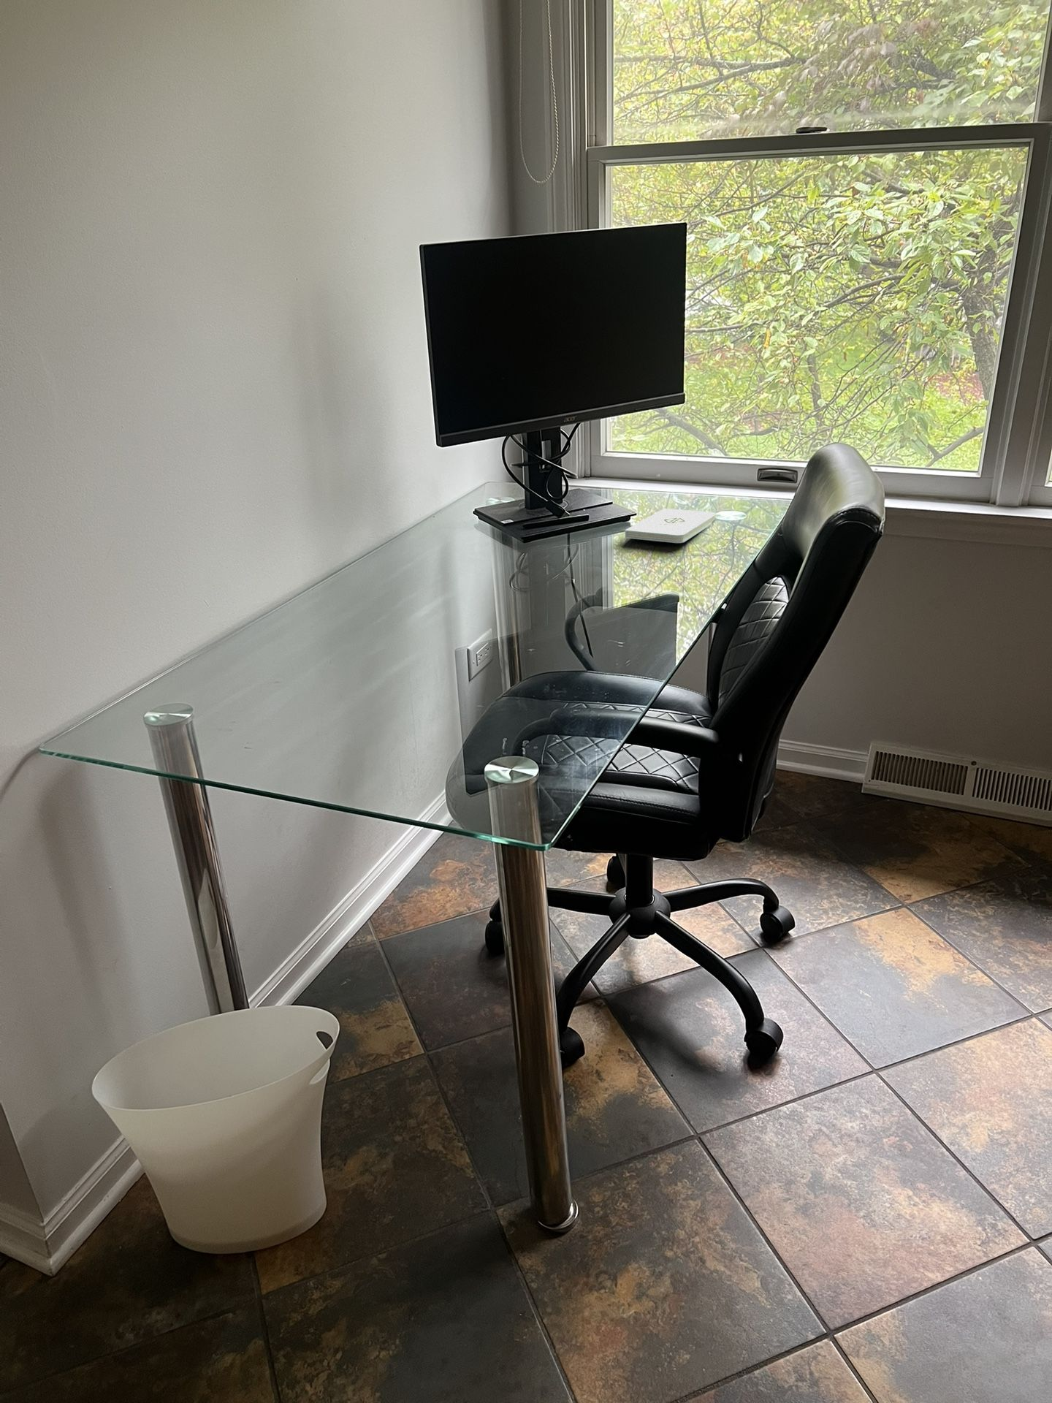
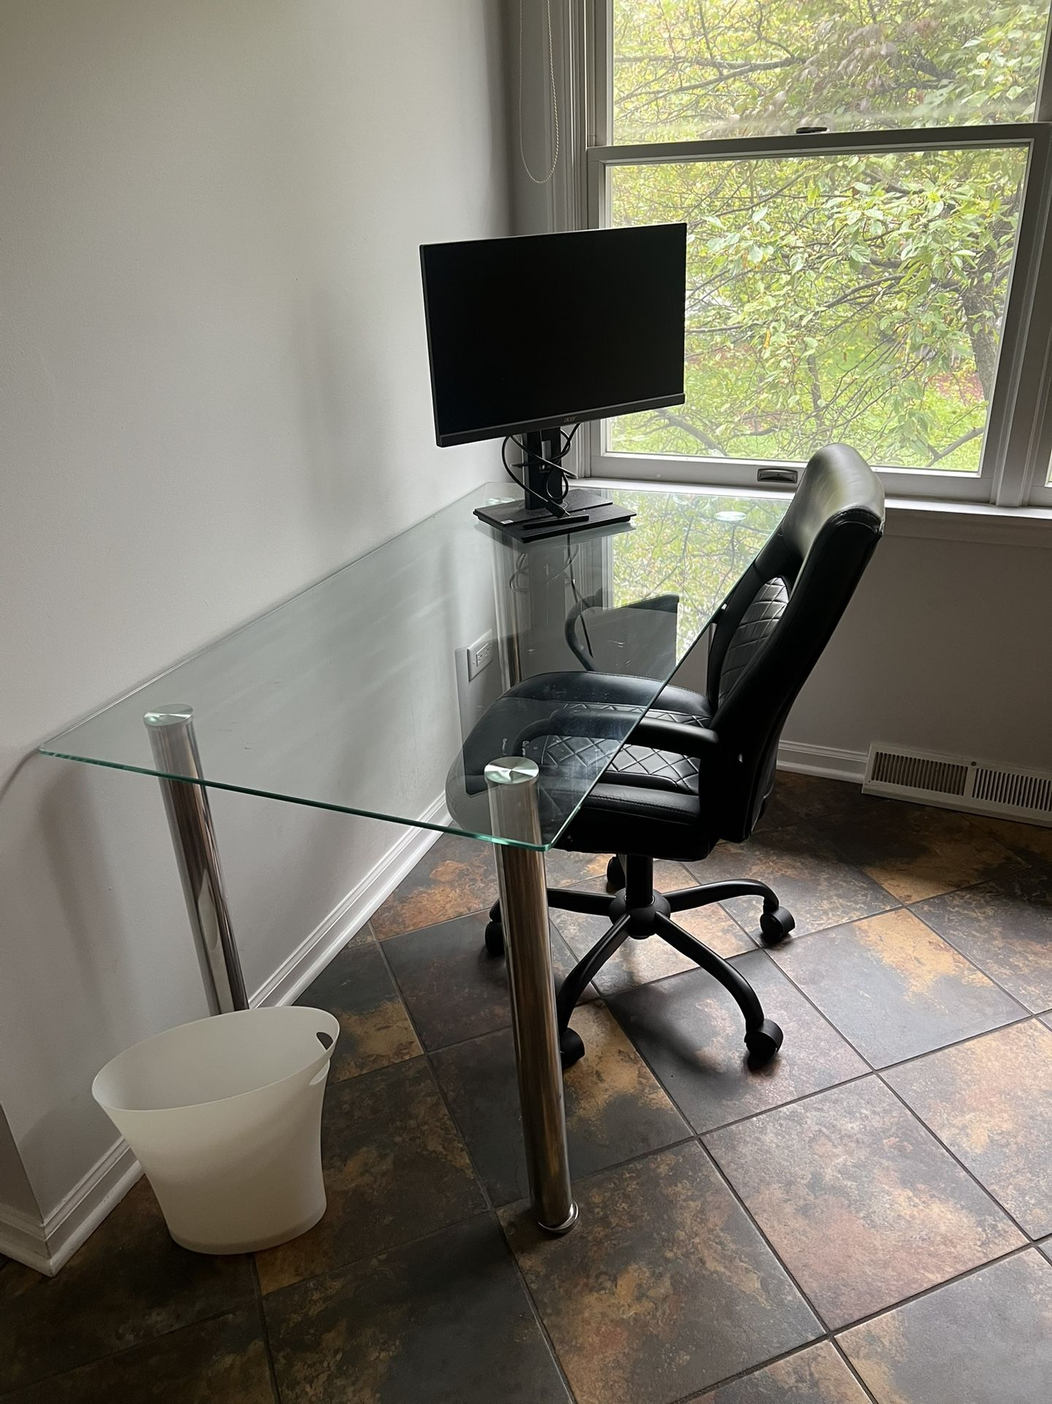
- notepad (672, 525)
